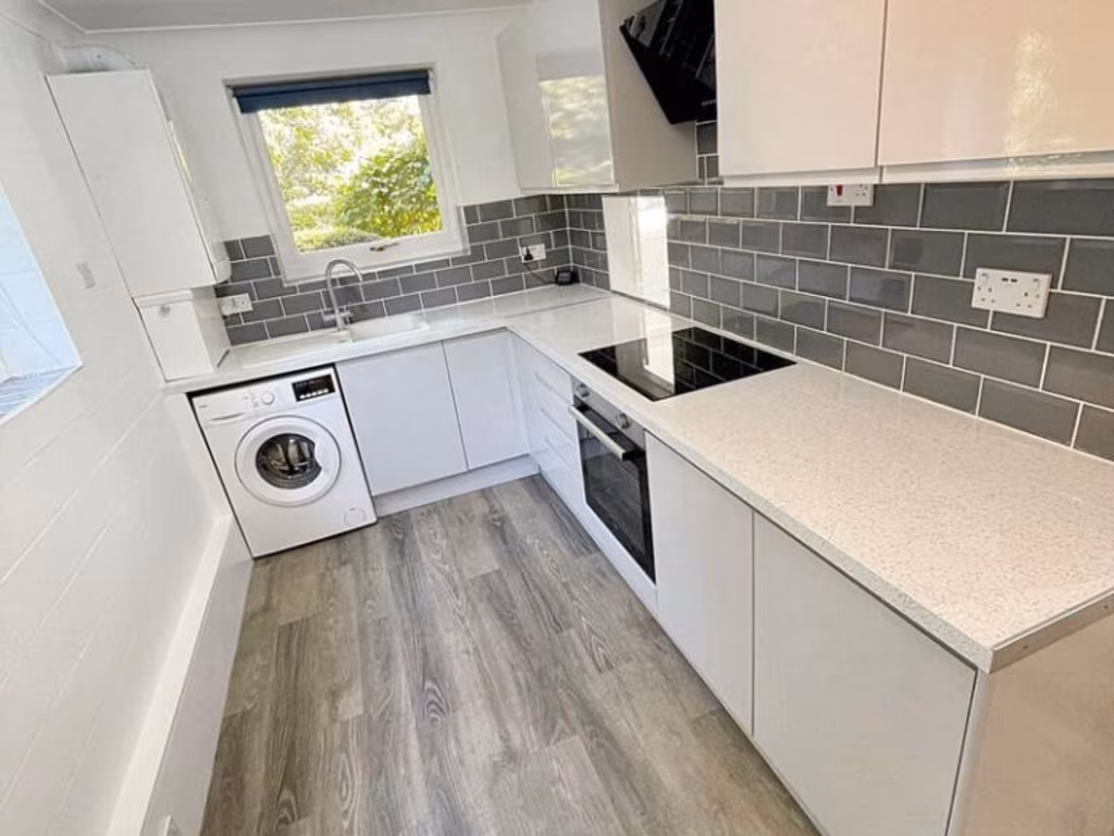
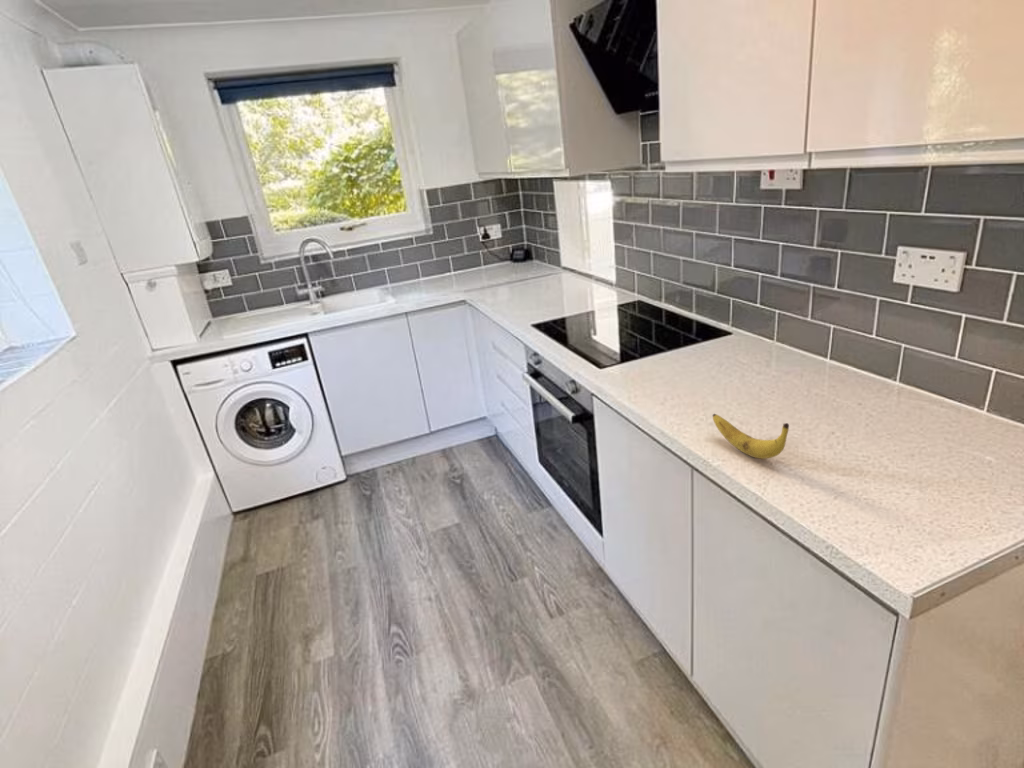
+ banana (744, 433)
